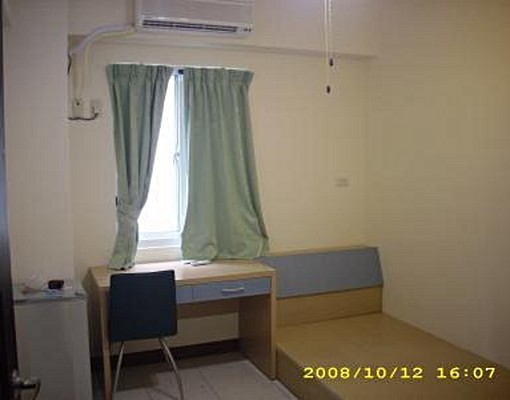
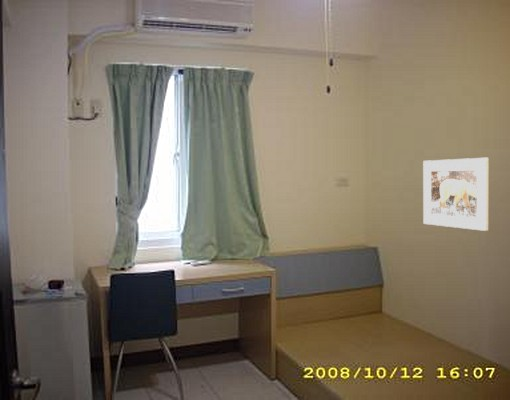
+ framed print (453, 193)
